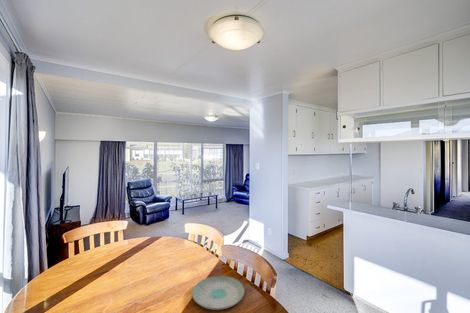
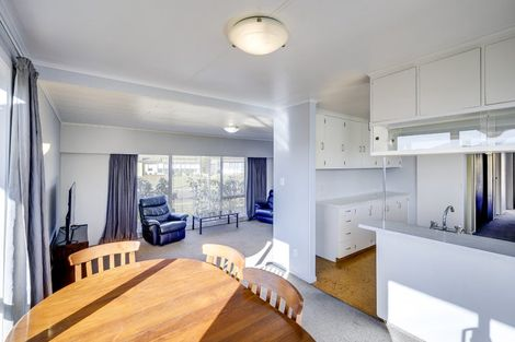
- plate (218, 292)
